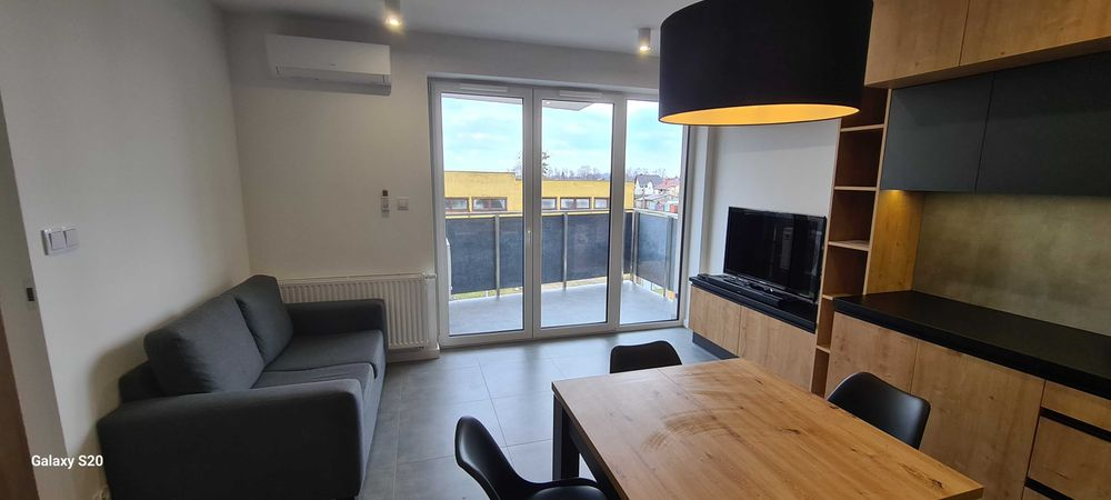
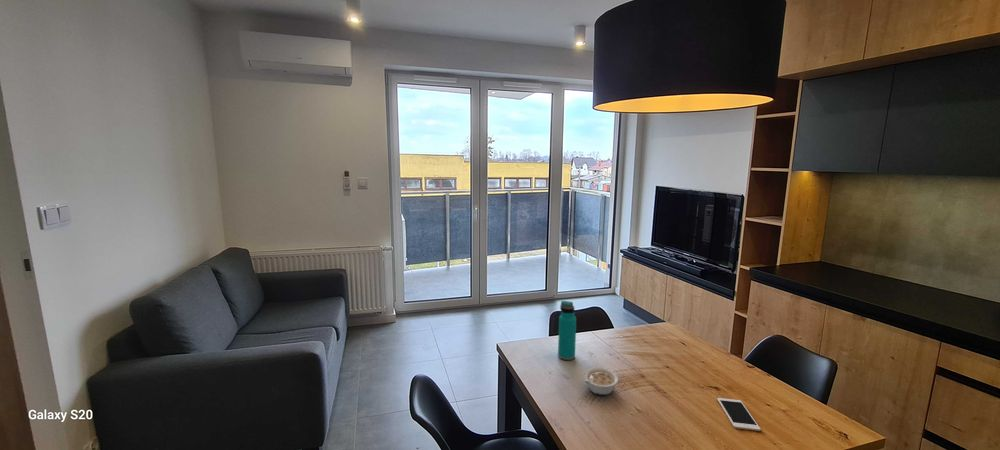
+ legume (600, 382)
+ water bottle (567, 329)
+ cell phone (737, 413)
